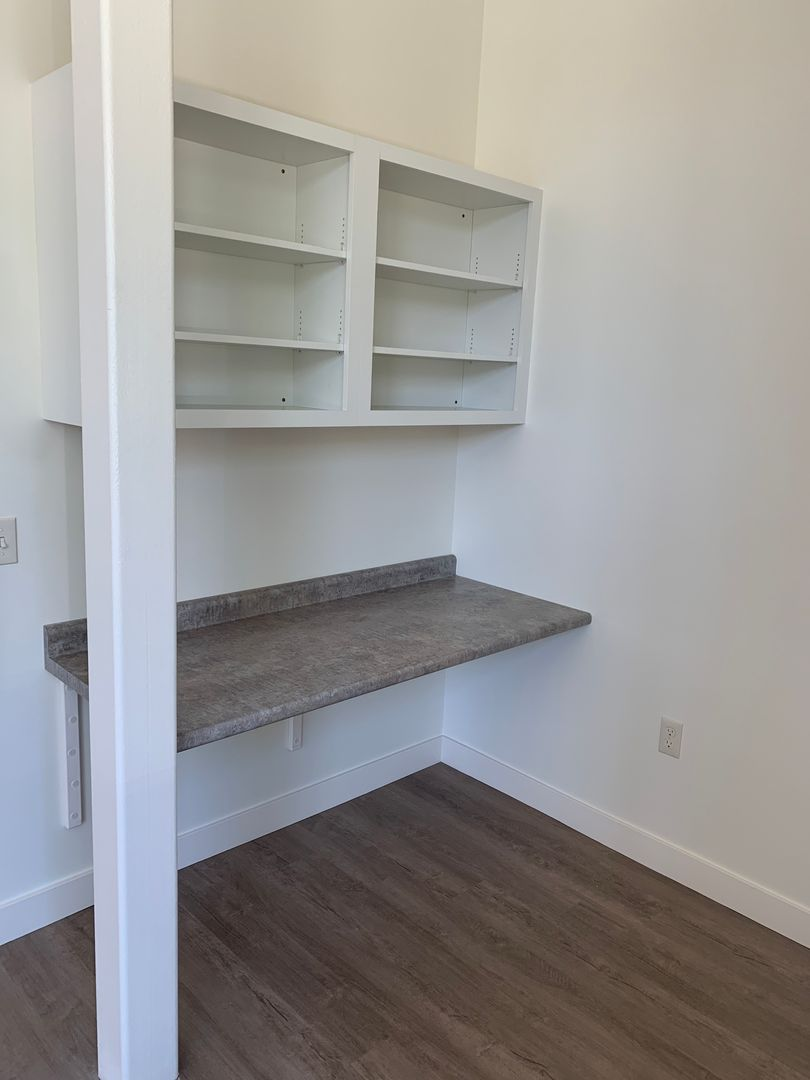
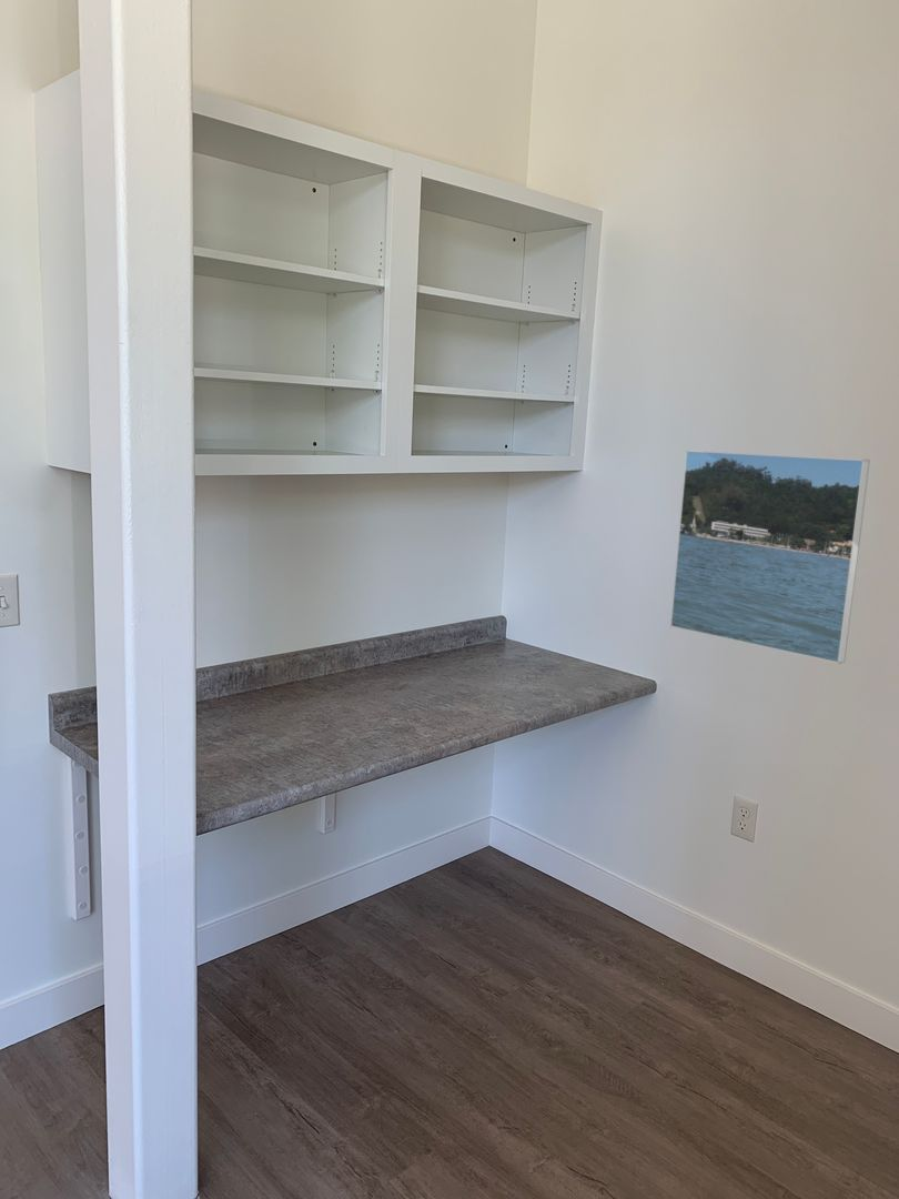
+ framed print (760, 550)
